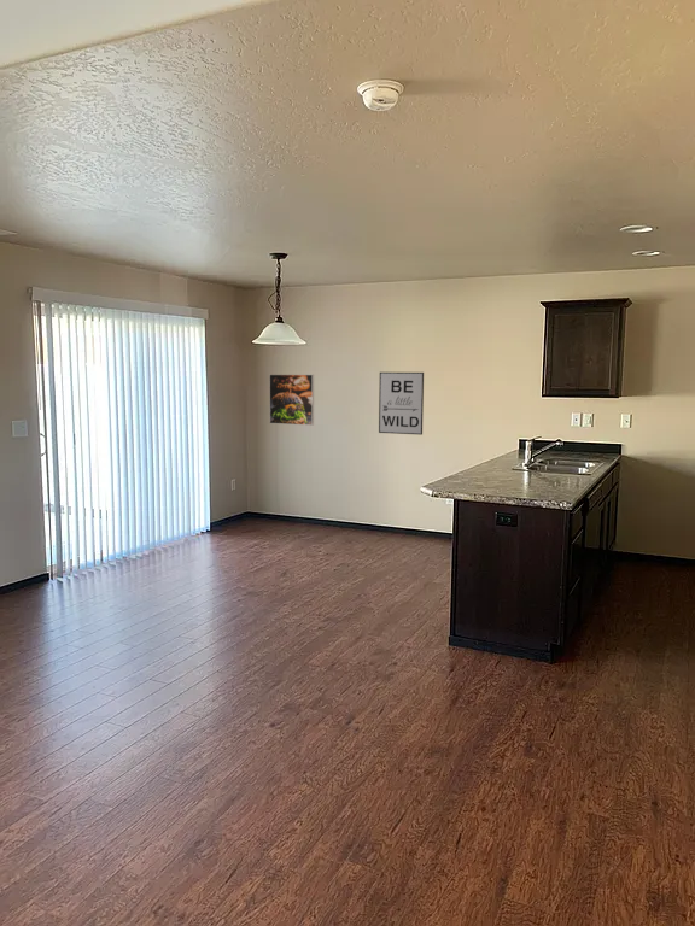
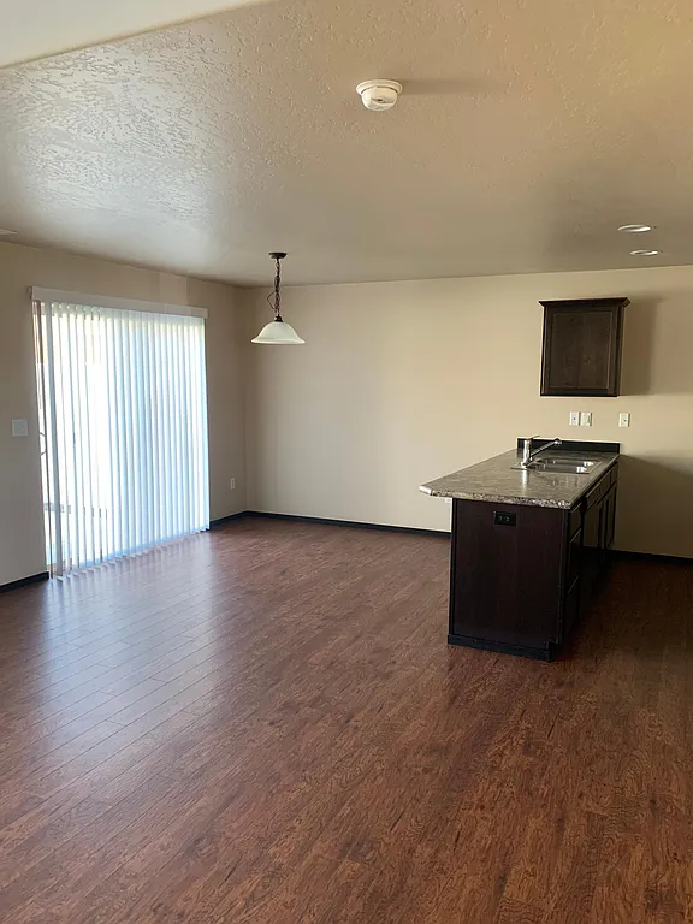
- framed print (291, 399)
- wall art (401, 403)
